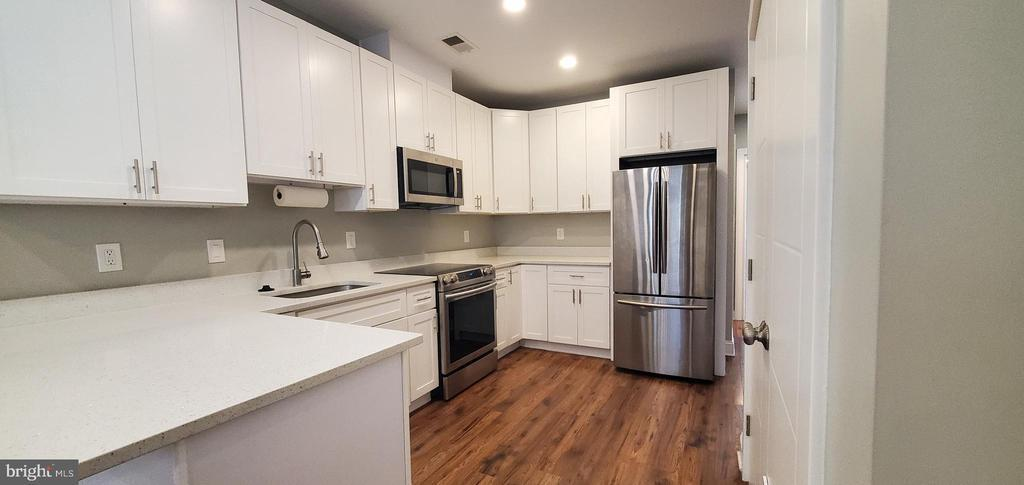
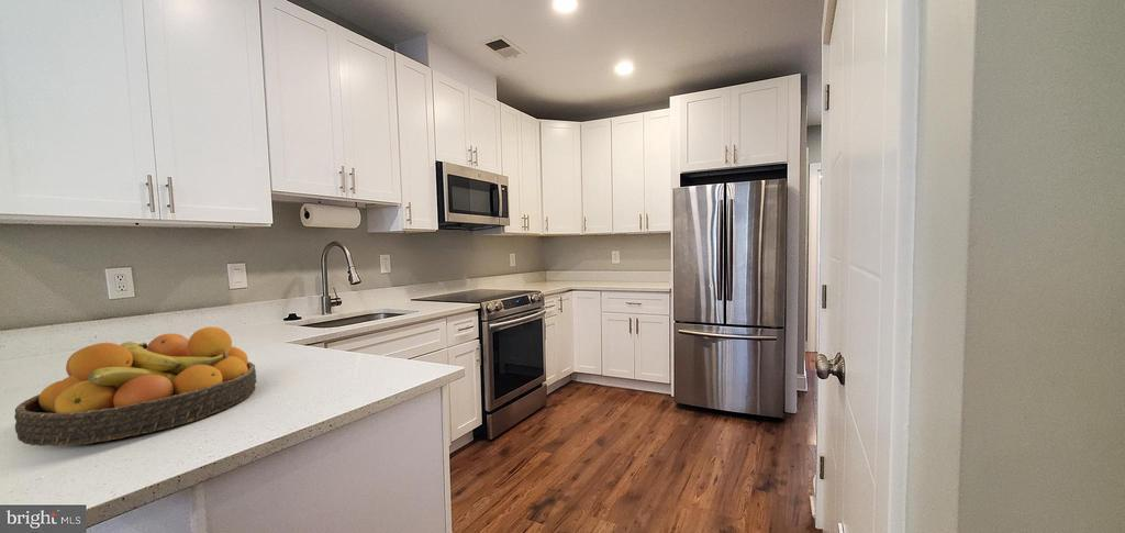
+ fruit bowl (151, 370)
